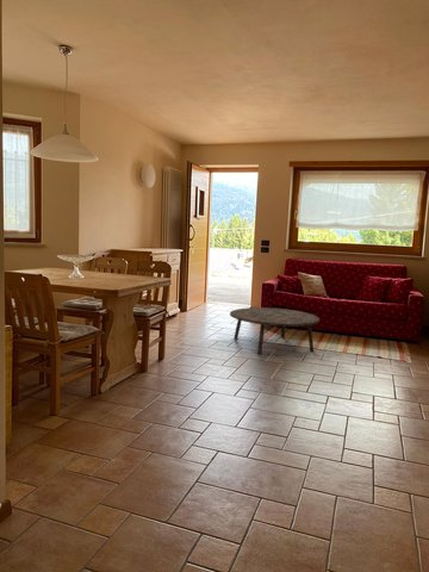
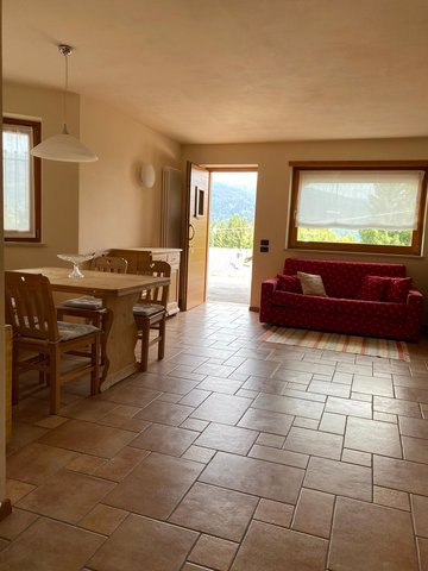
- coffee table (273, 324)
